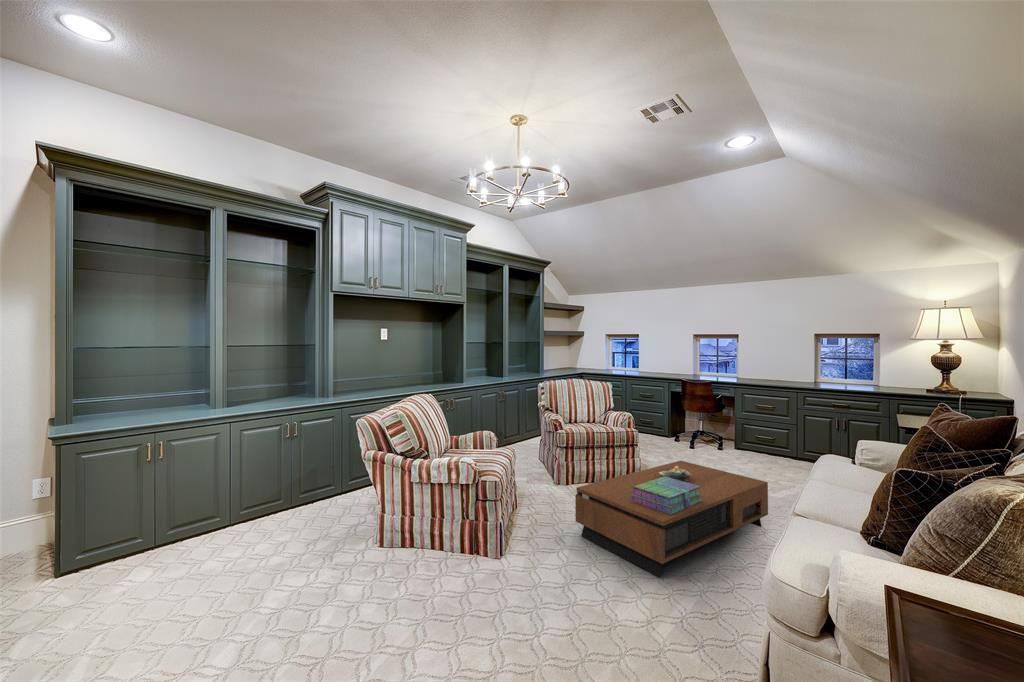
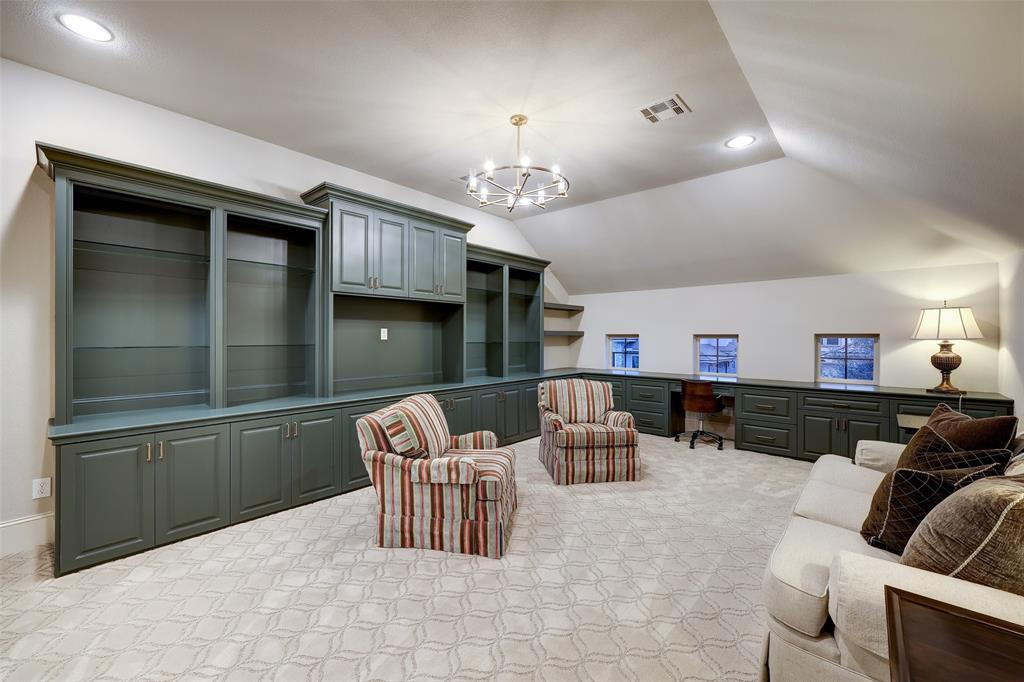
- decorative bowl (678, 471)
- stack of books (666, 493)
- coffee table (674, 513)
